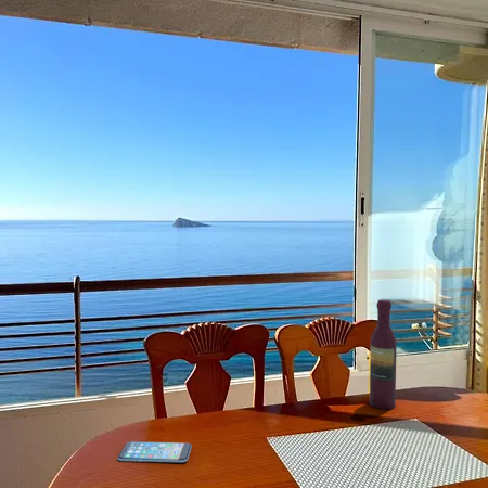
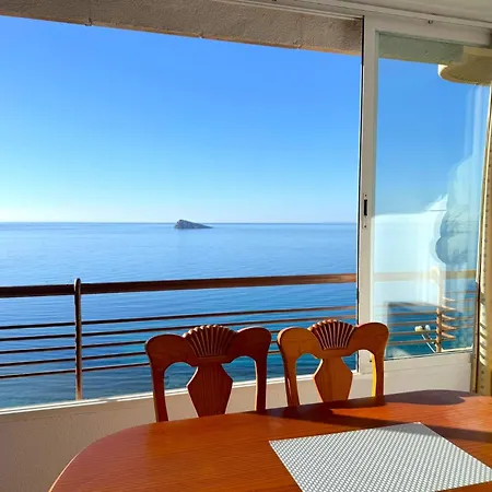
- smartphone (155, 451)
- wine bottle (383, 352)
